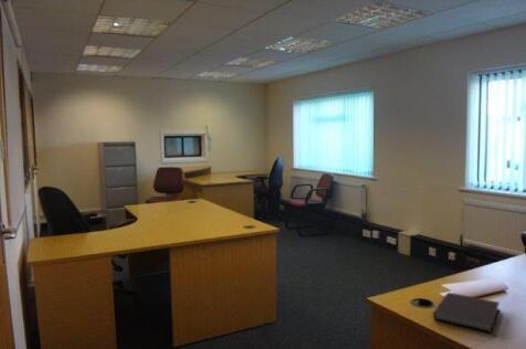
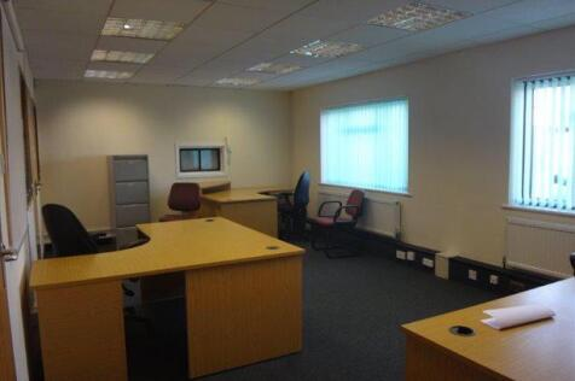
- notebook (466, 309)
